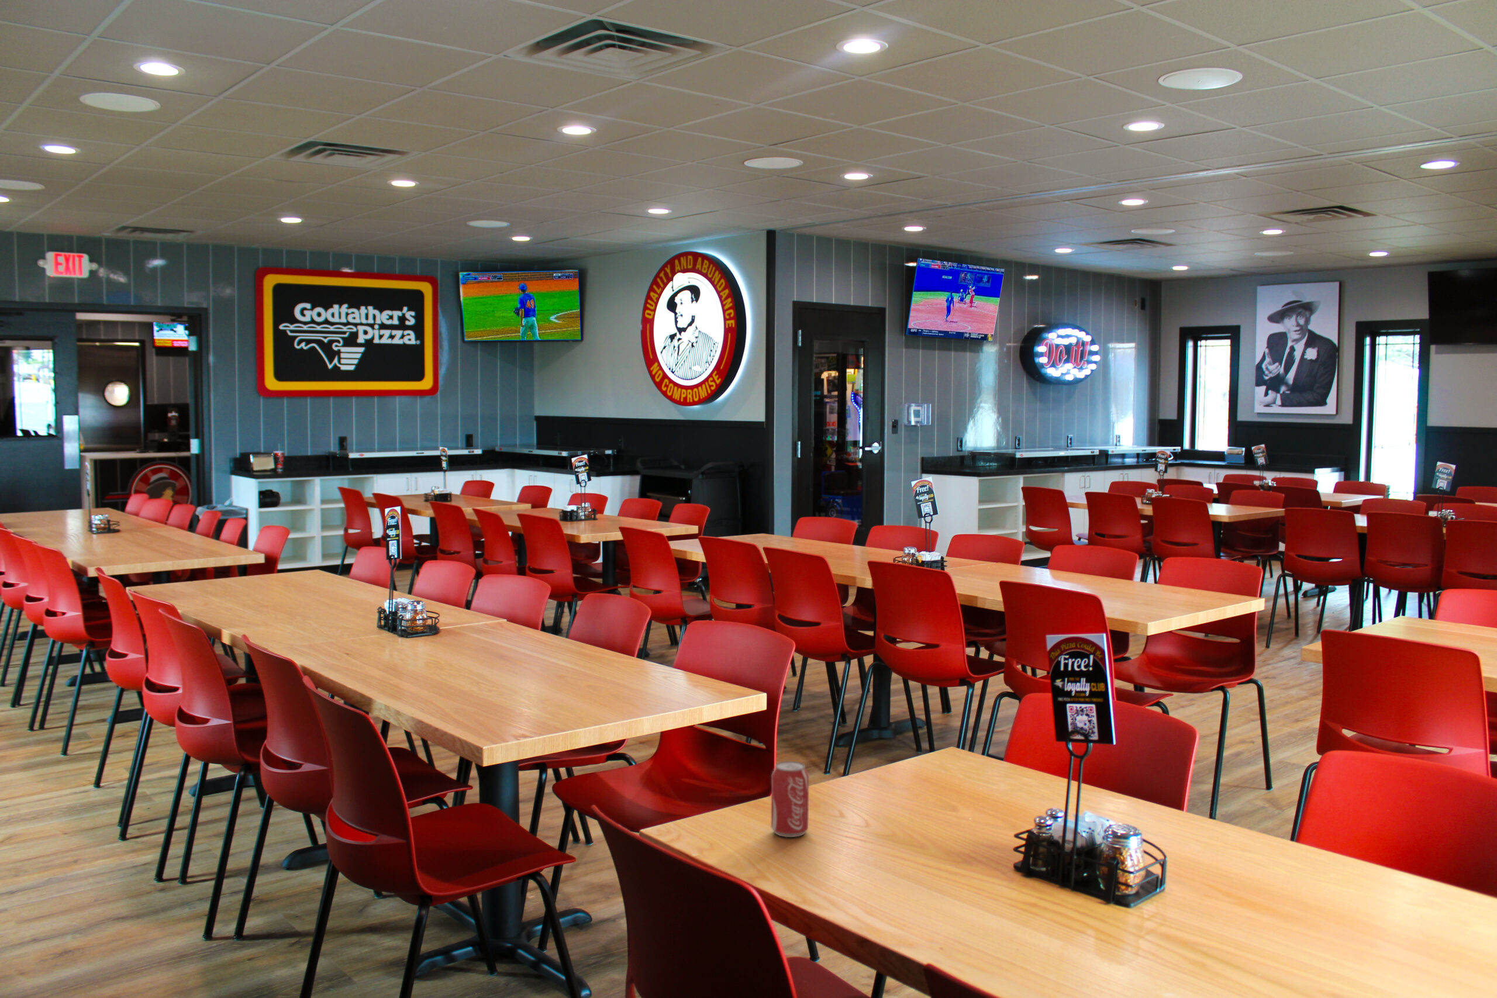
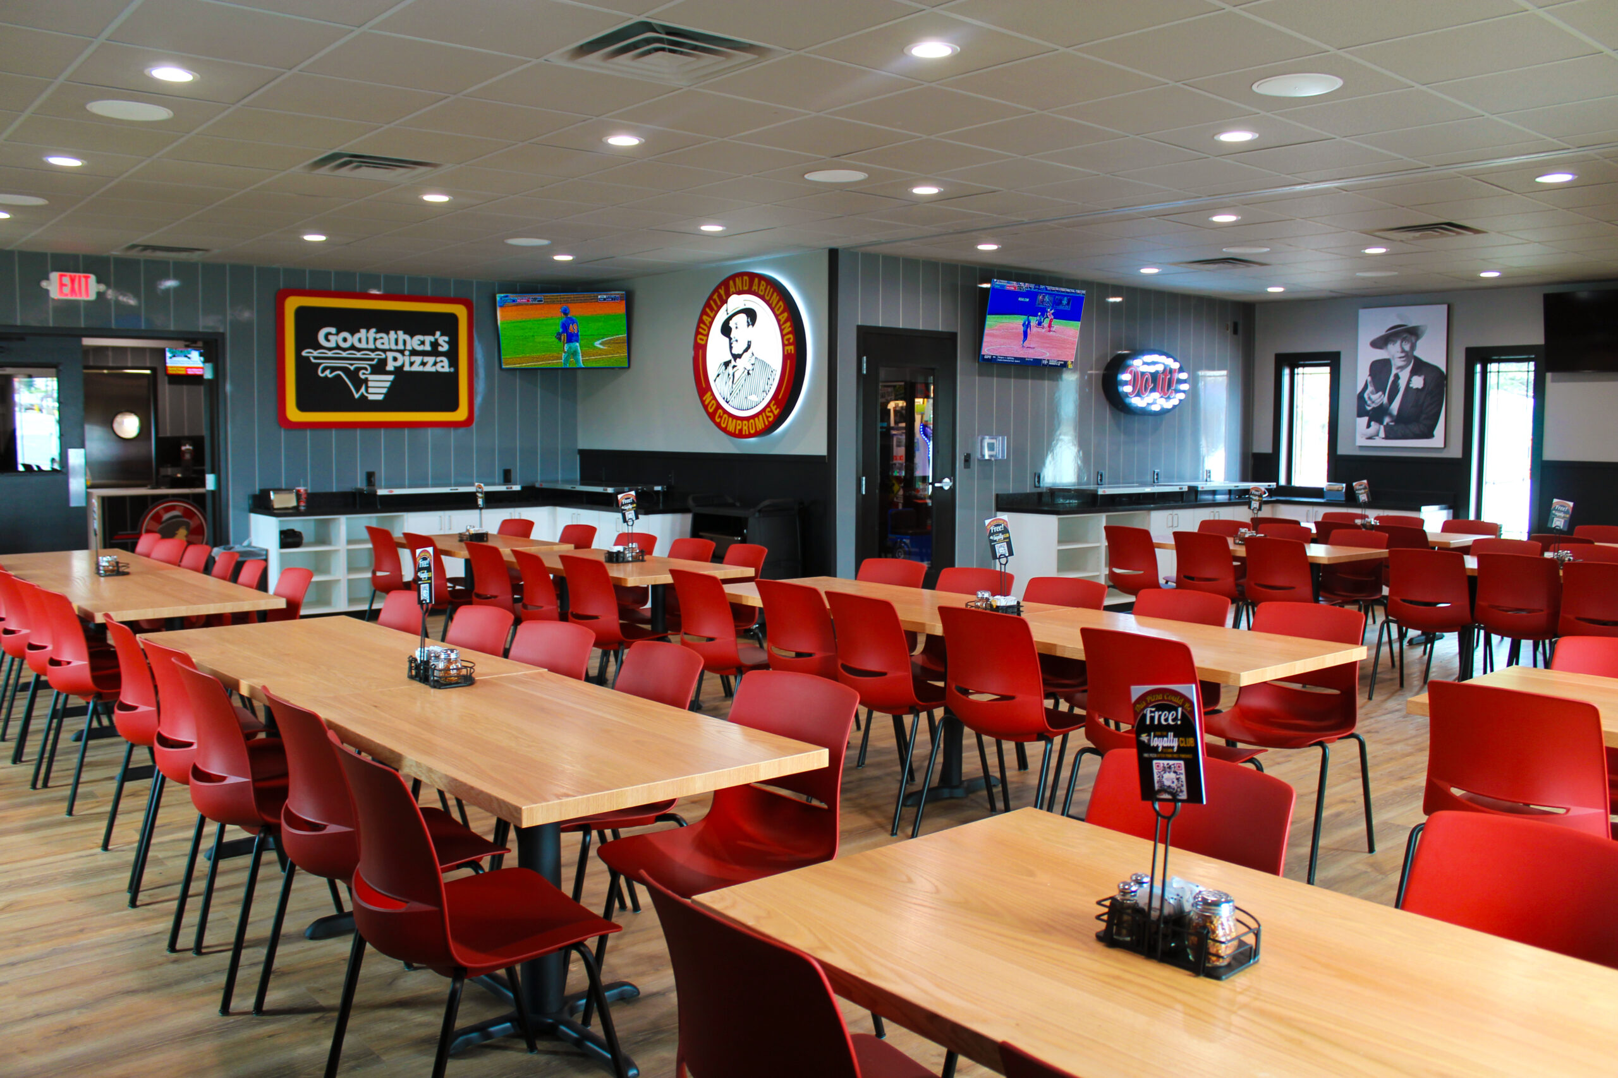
- beverage can (790, 798)
